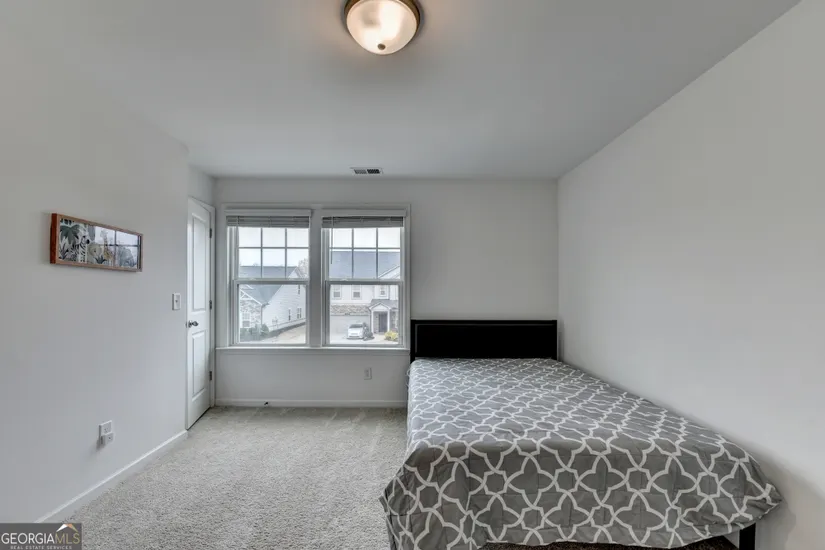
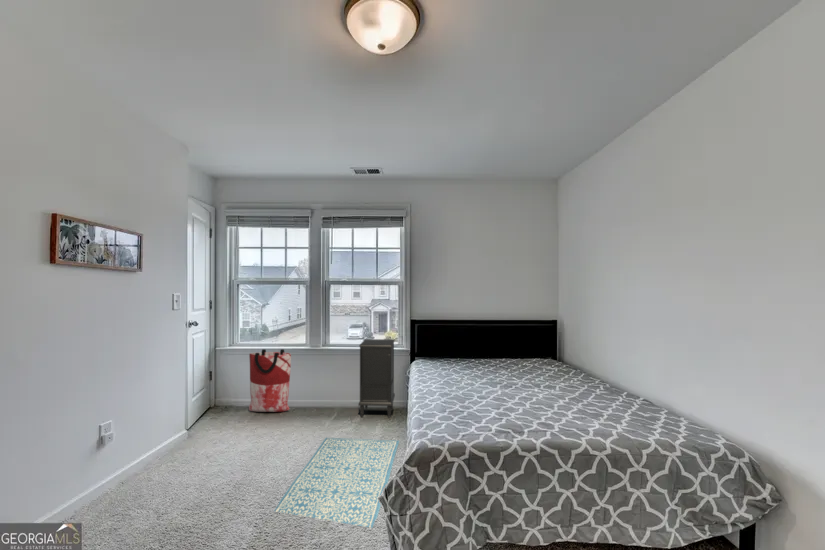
+ nightstand (377, 377)
+ rug (341, 480)
+ bag (269, 381)
